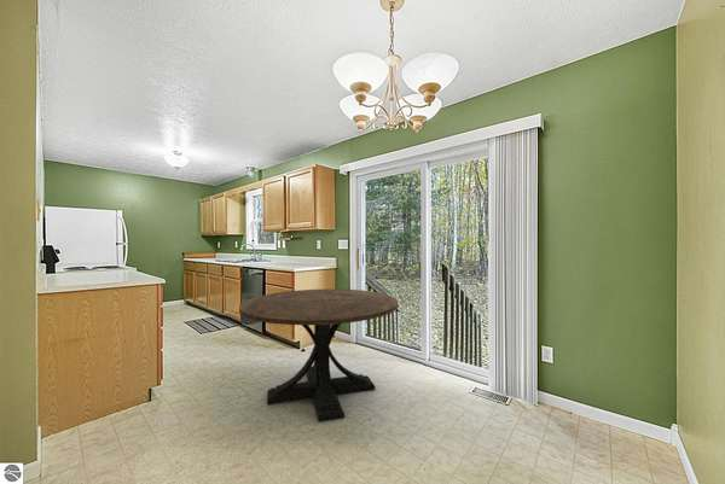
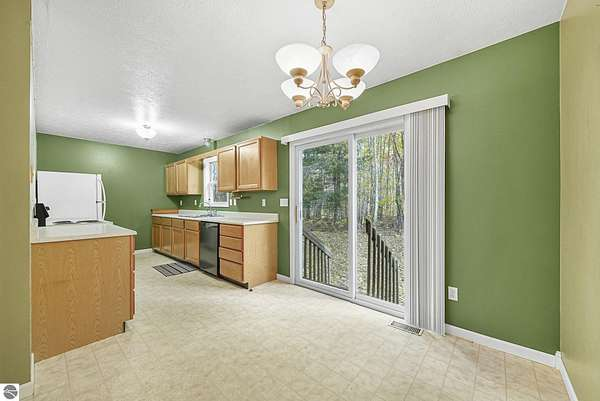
- round table (321, 345)
